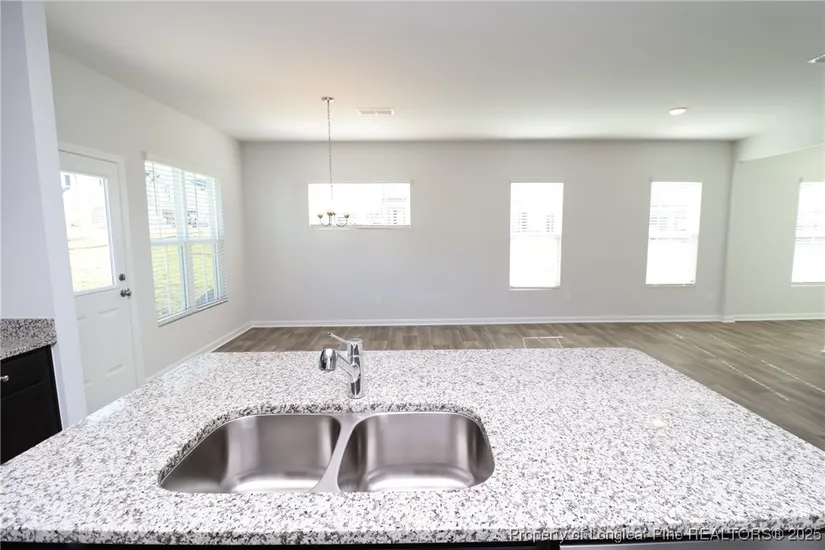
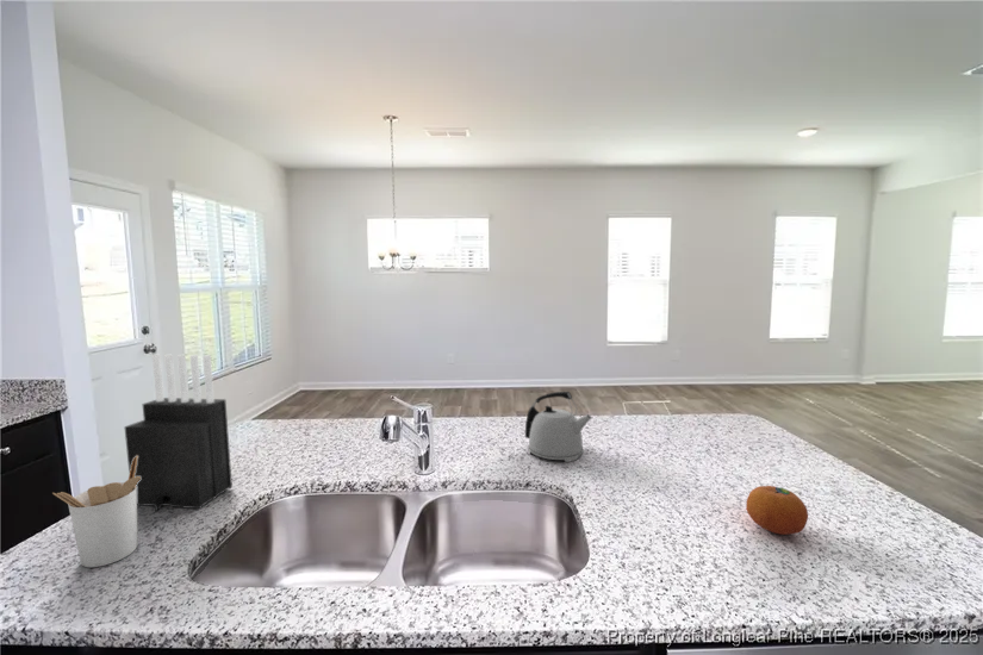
+ knife block (174, 429)
+ kettle (556, 420)
+ fruit (776, 509)
+ utensil holder (110, 513)
